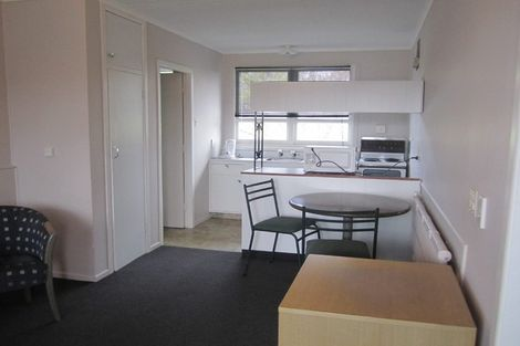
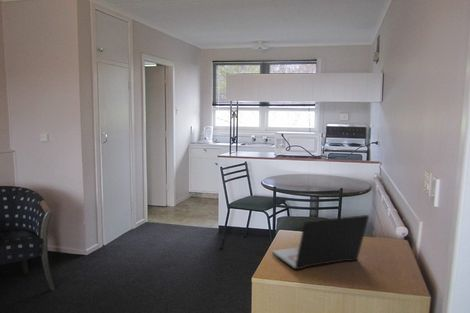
+ laptop (318, 235)
